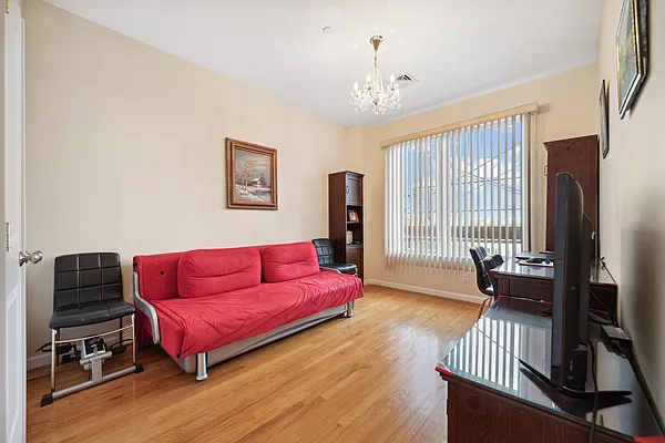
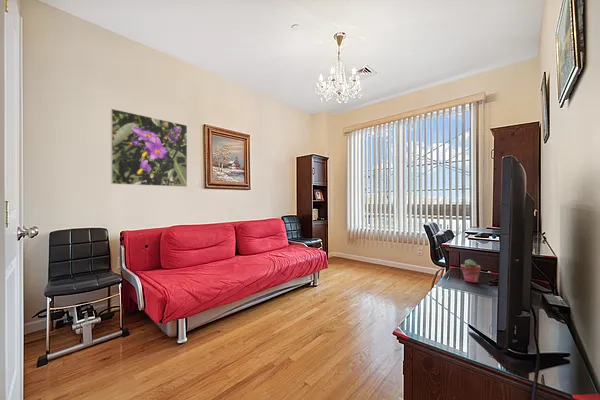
+ potted succulent (470, 270)
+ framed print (152, 151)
